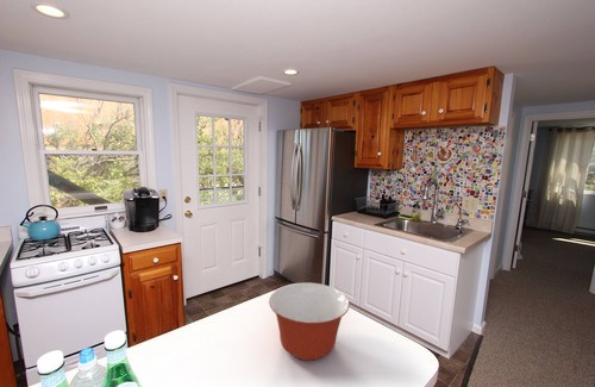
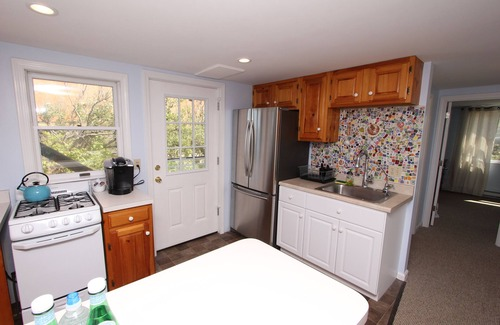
- mixing bowl (308, 323)
